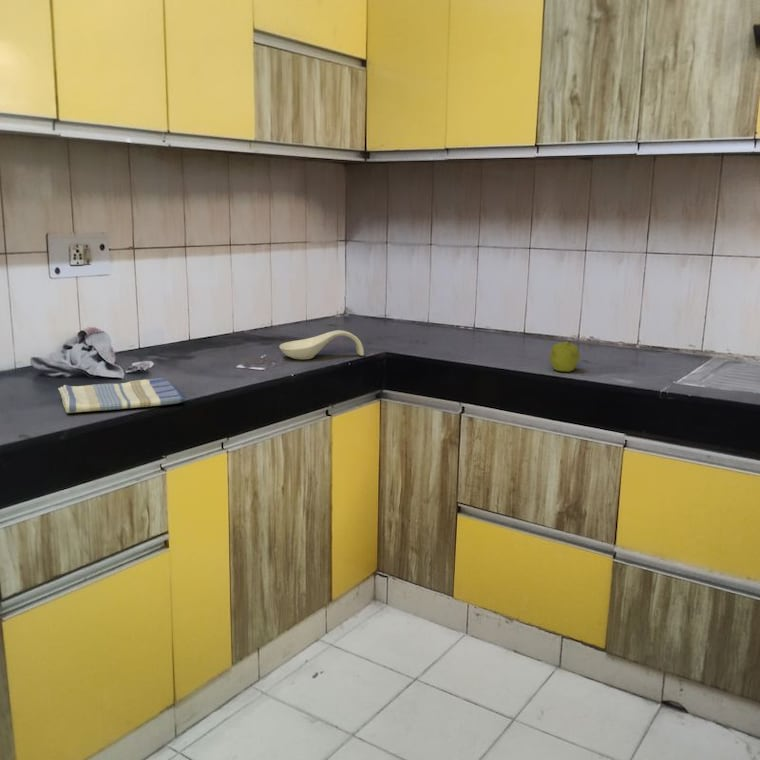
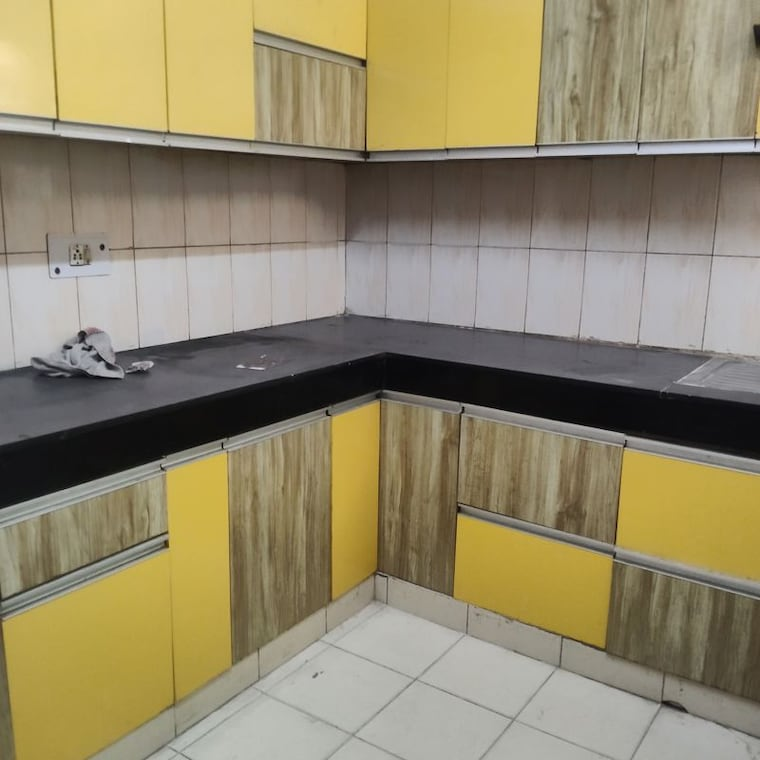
- dish towel (120, 394)
- spoon rest (321, 344)
- fruit (564, 355)
